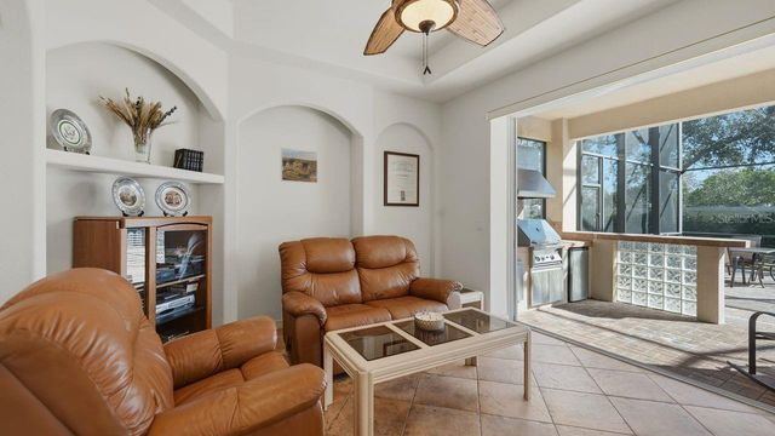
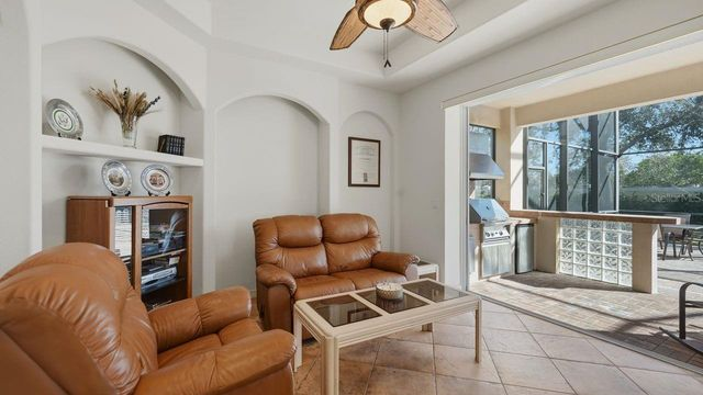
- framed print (299, 166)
